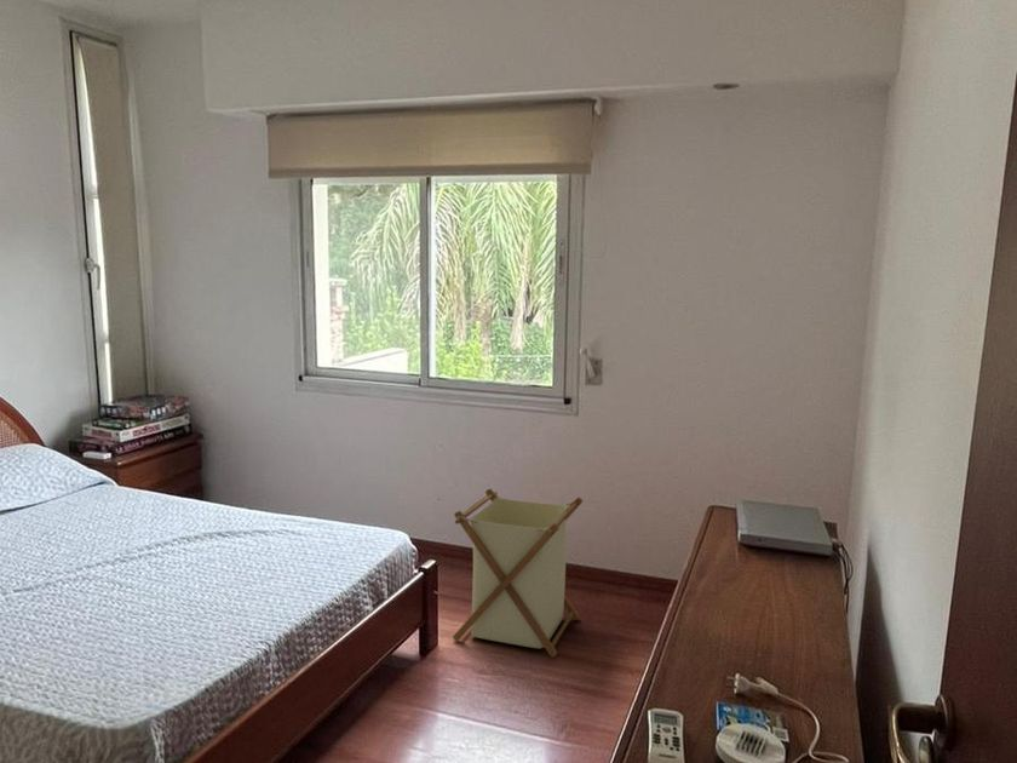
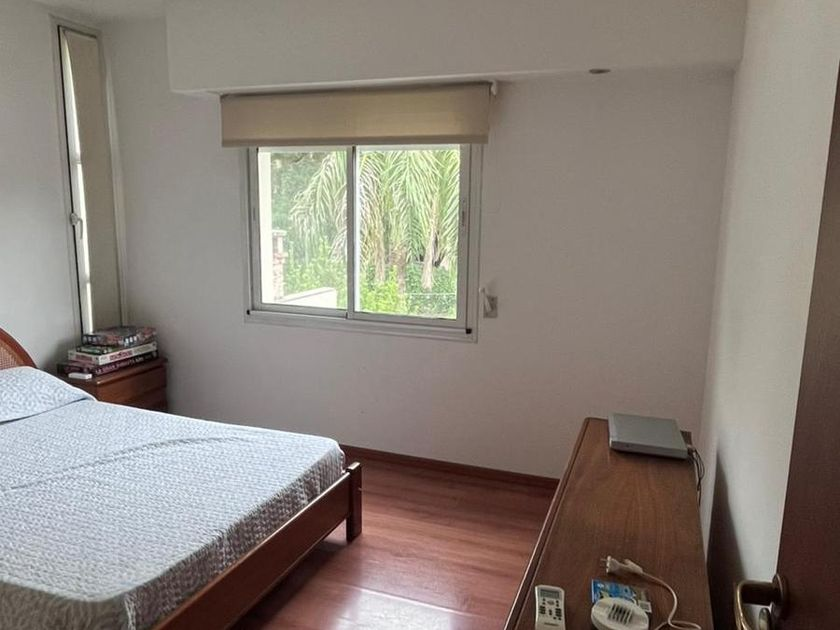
- laundry basket (518, 567)
